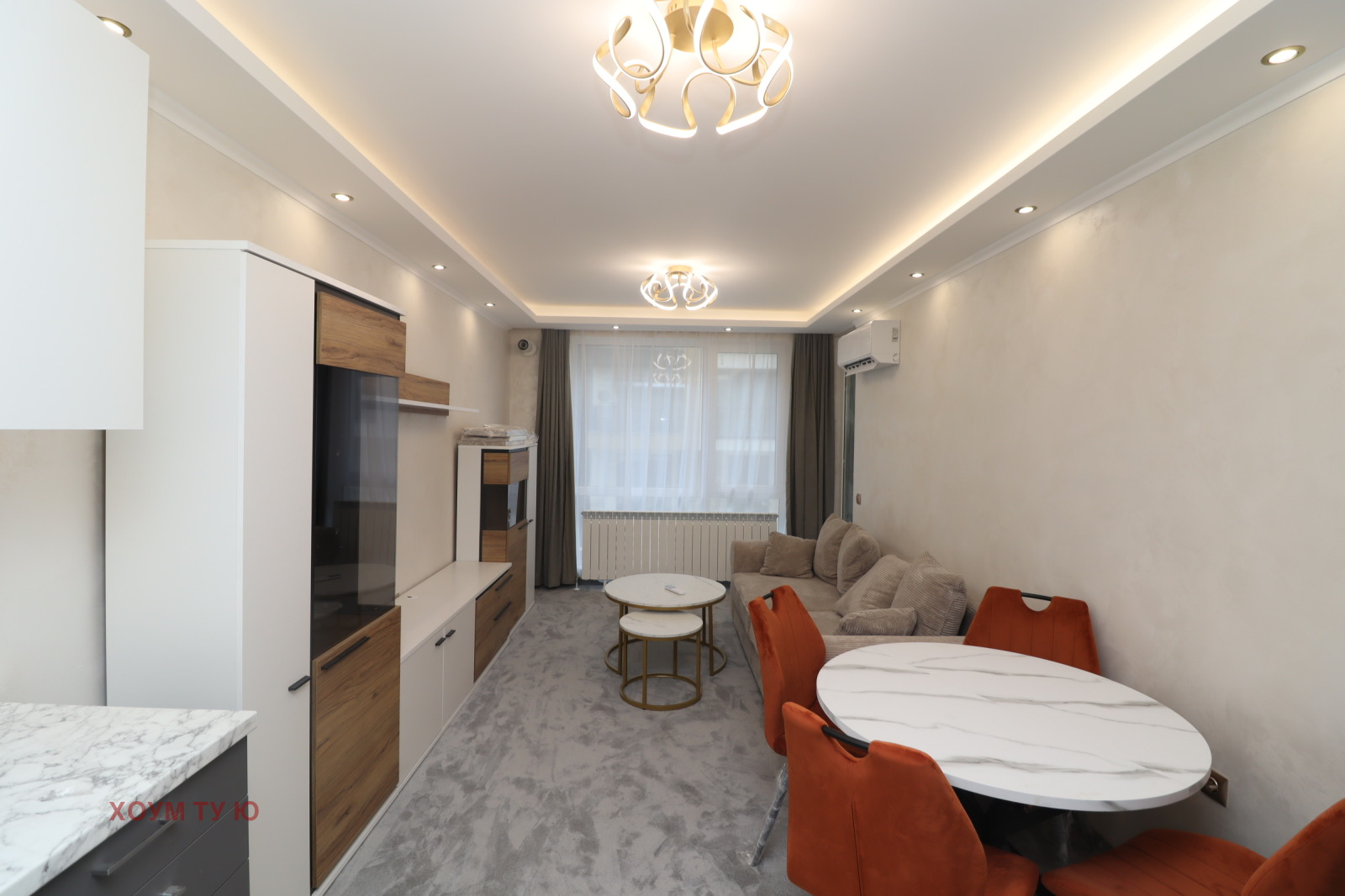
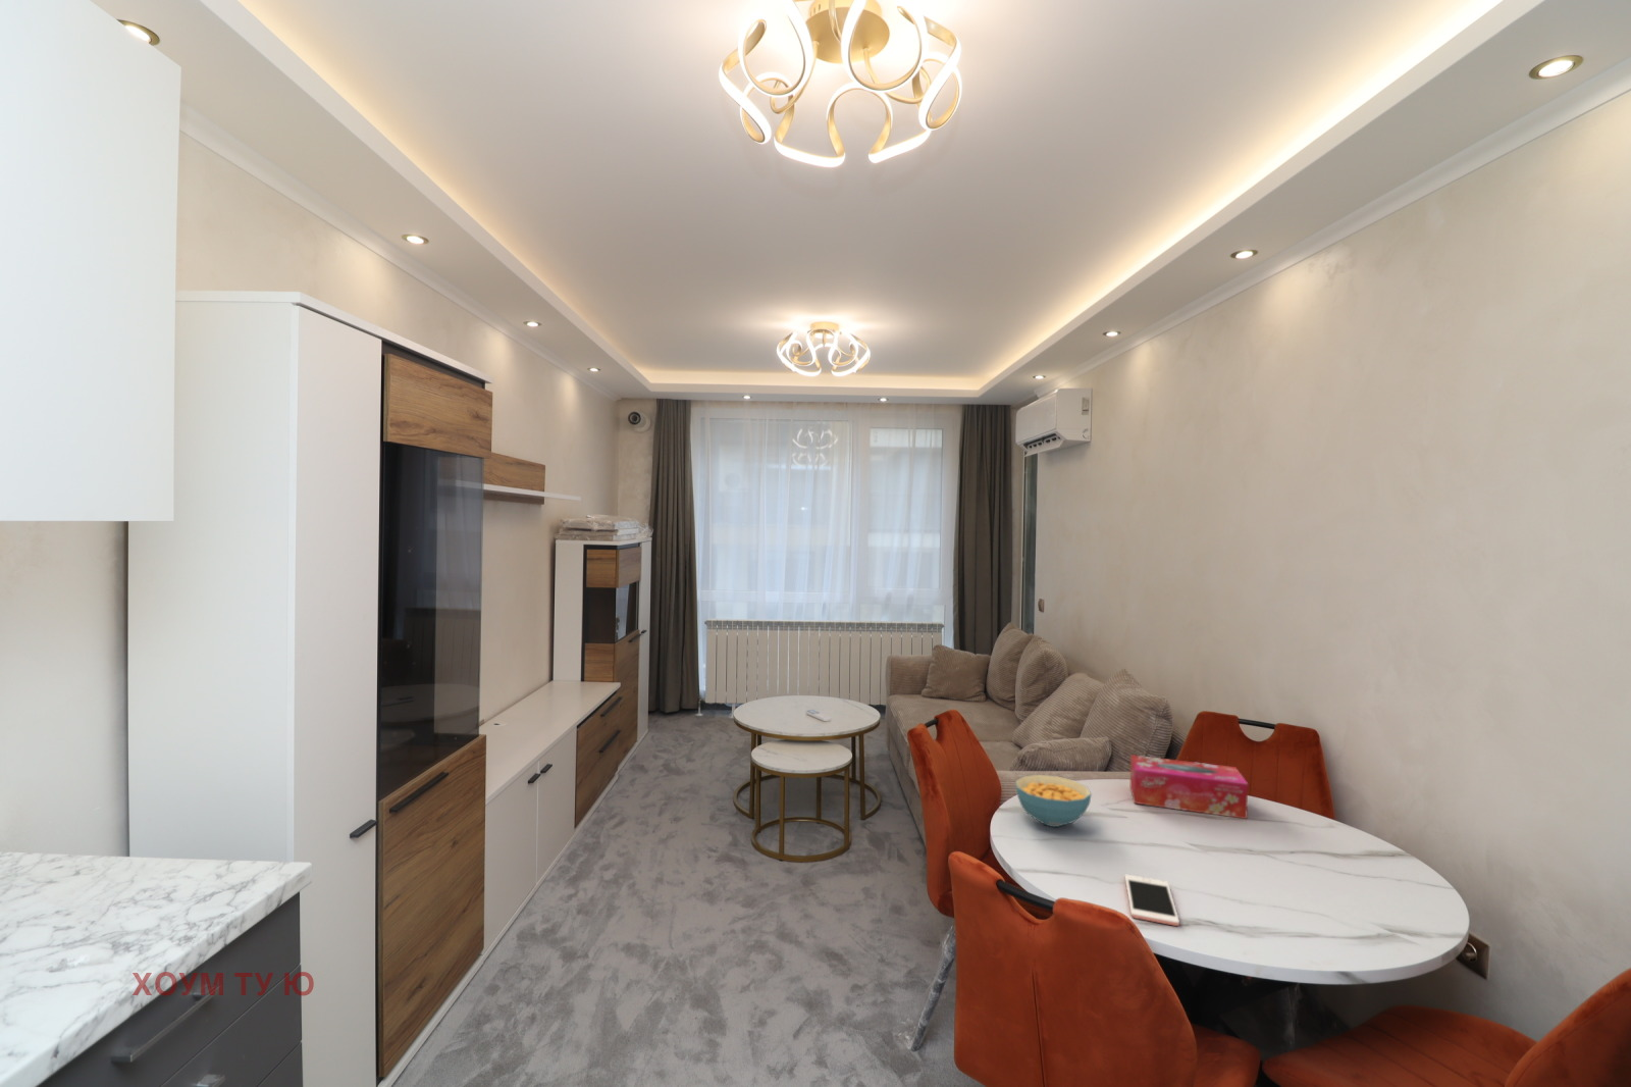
+ tissue box (1186, 784)
+ cell phone (1150, 899)
+ cereal bowl (1053, 804)
